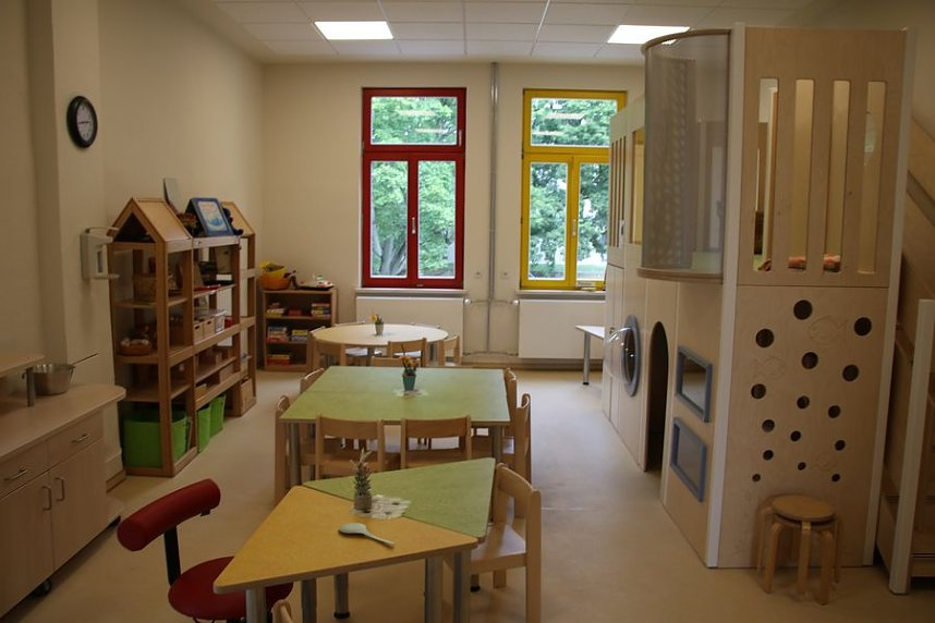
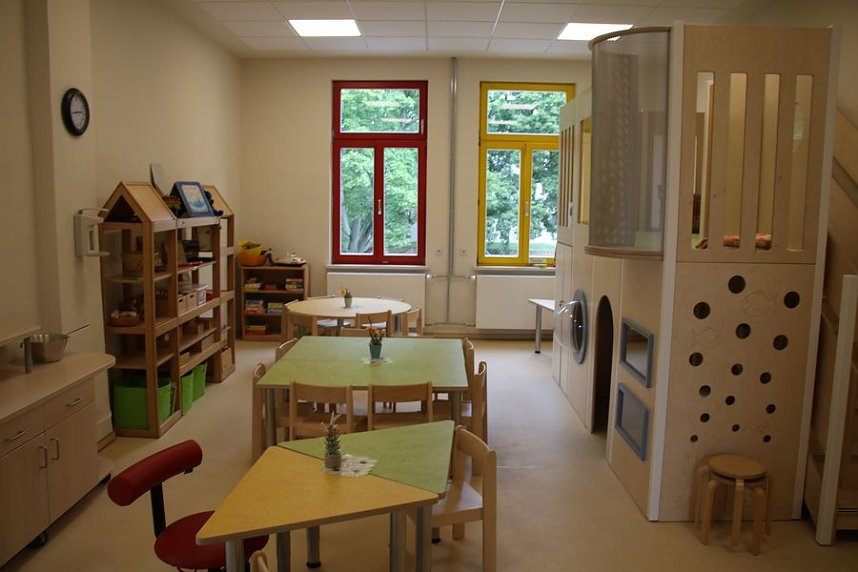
- spoon (367, 533)
